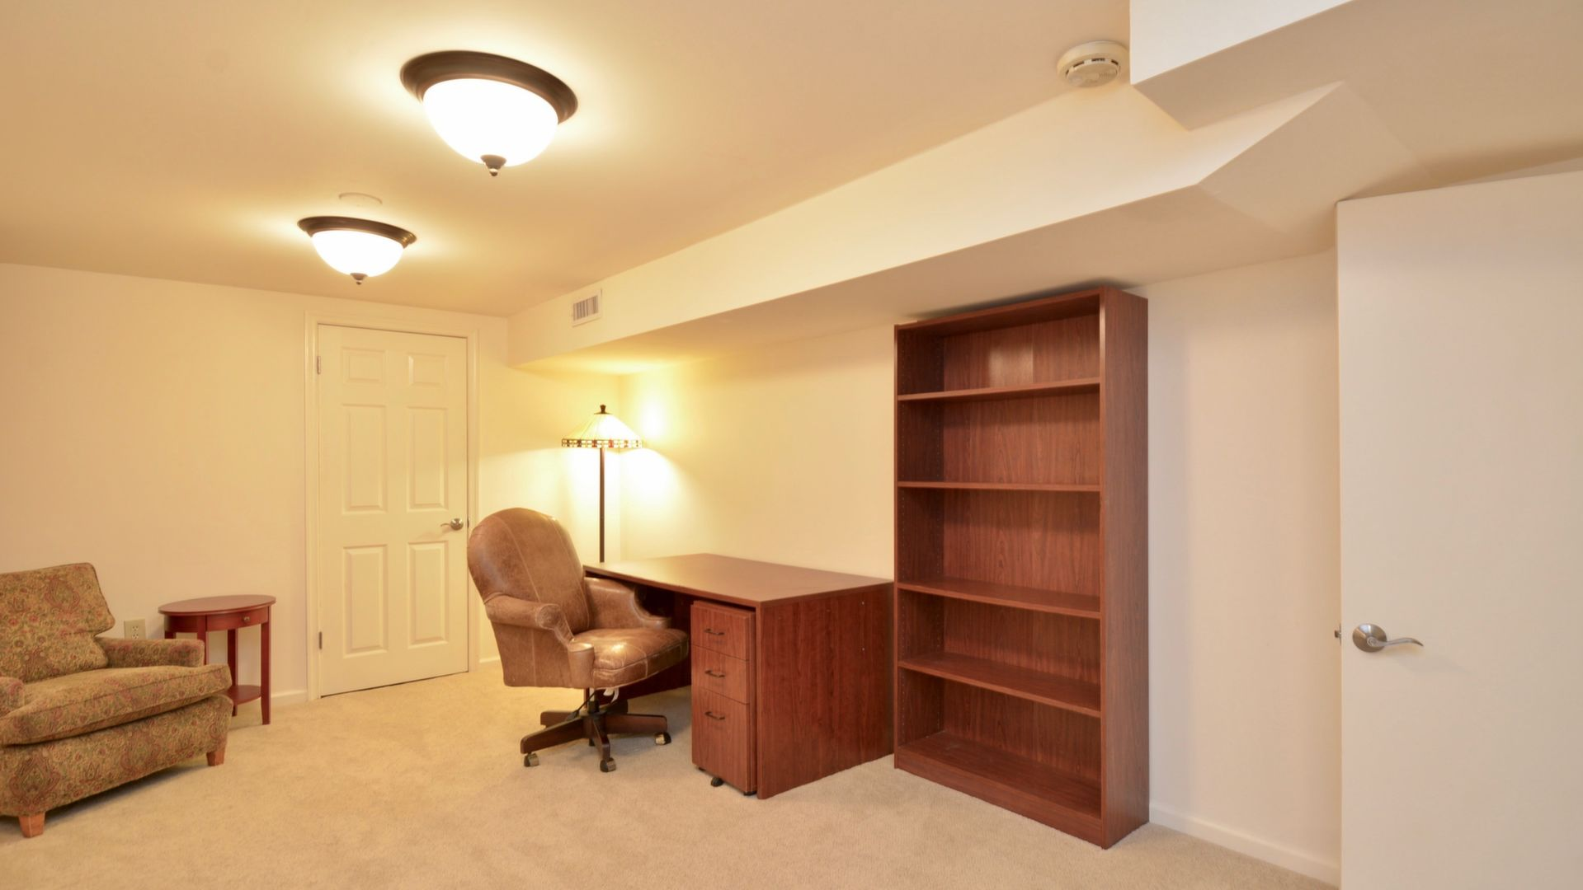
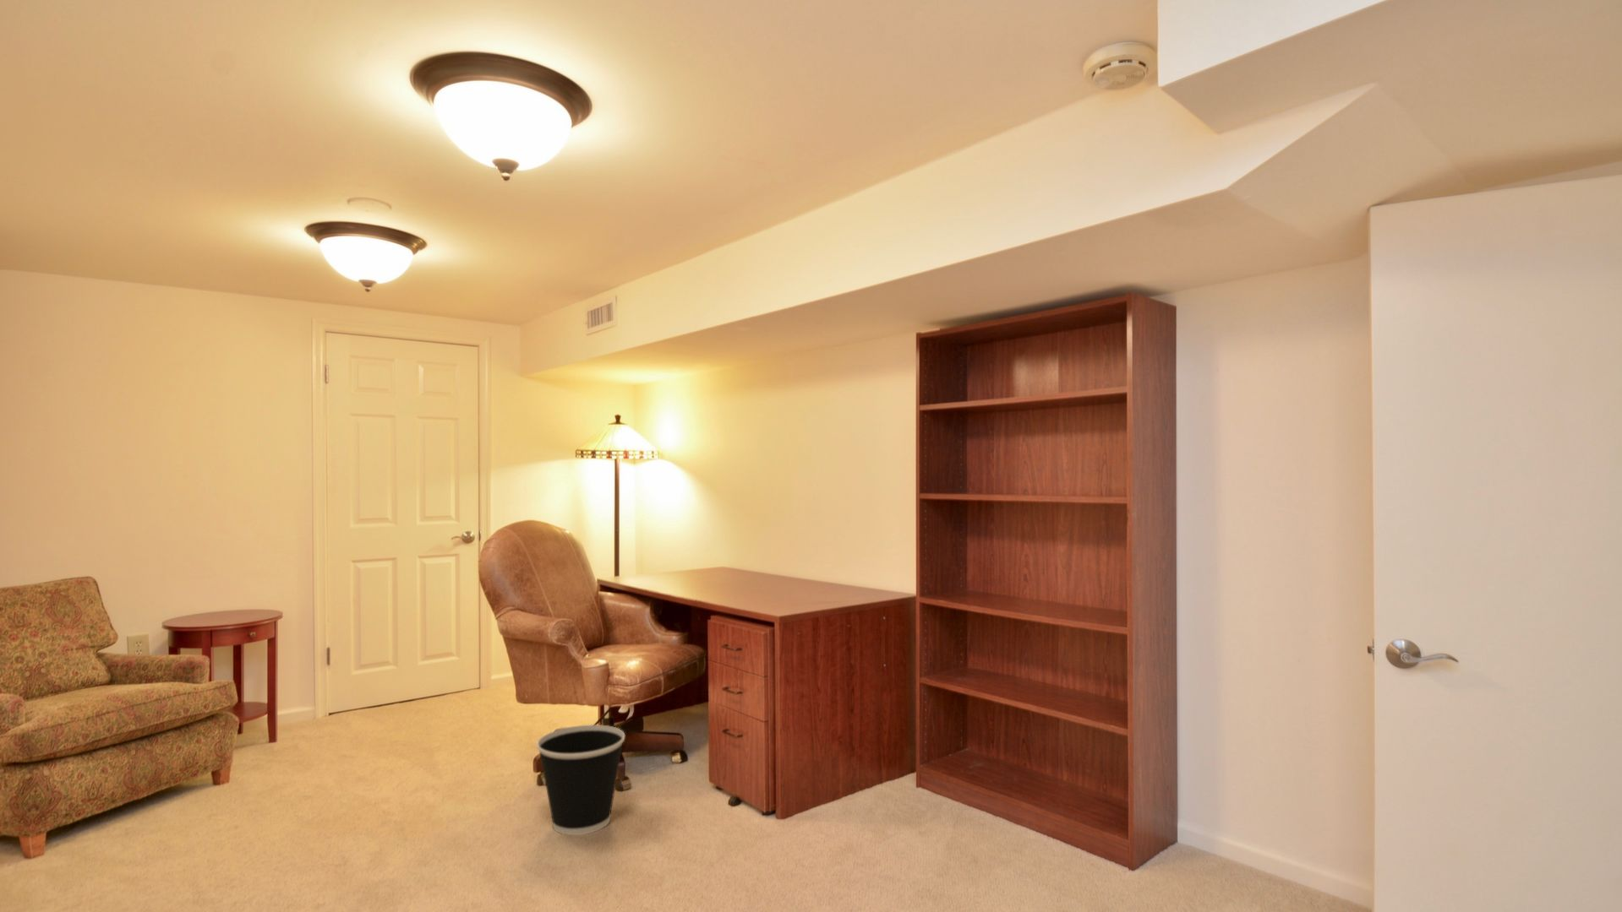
+ wastebasket (582, 781)
